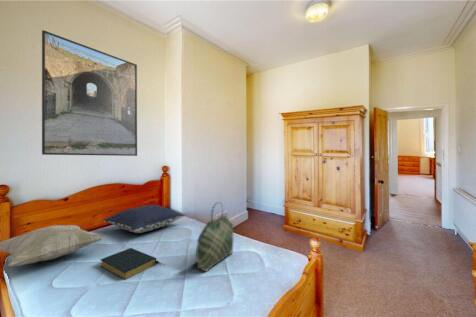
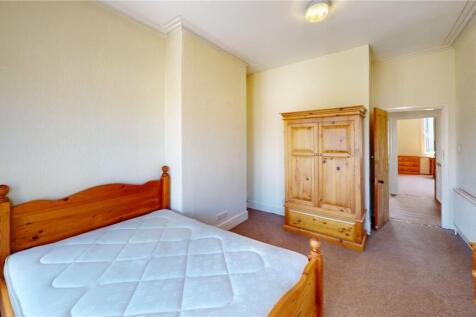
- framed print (96, 102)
- pillow (145, 217)
- decorative pillow (51, 241)
- hardback book (128, 262)
- tote bag (216, 230)
